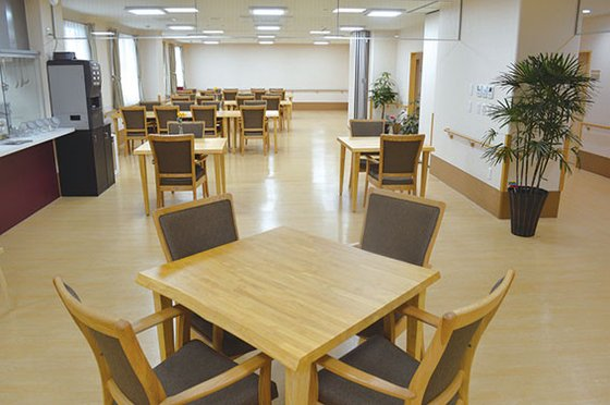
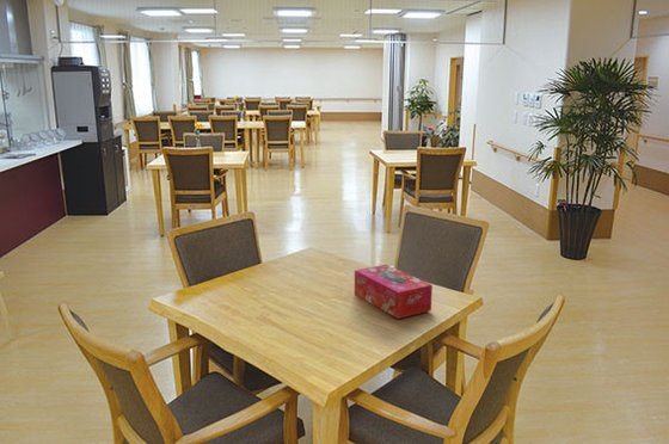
+ tissue box (391, 289)
